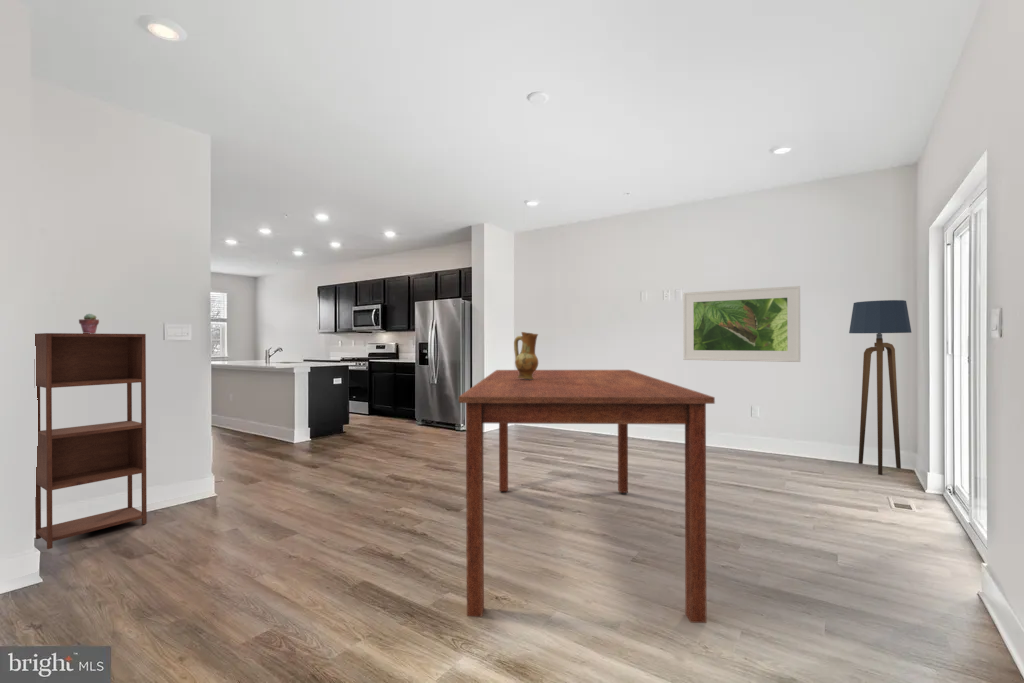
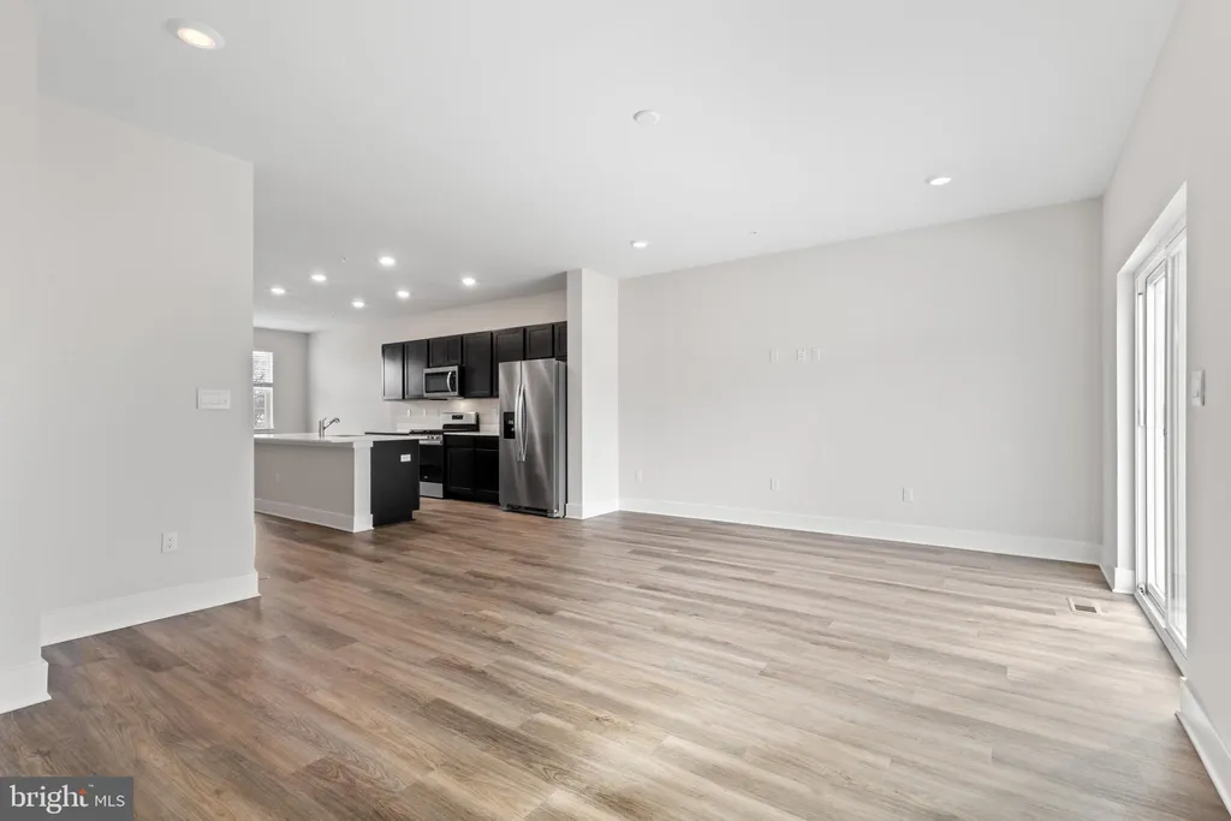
- floor lamp (879, 385)
- ceramic jug (525, 355)
- dining table (570, 423)
- potted succulent (89, 323)
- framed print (738, 325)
- shelving unit (92, 432)
